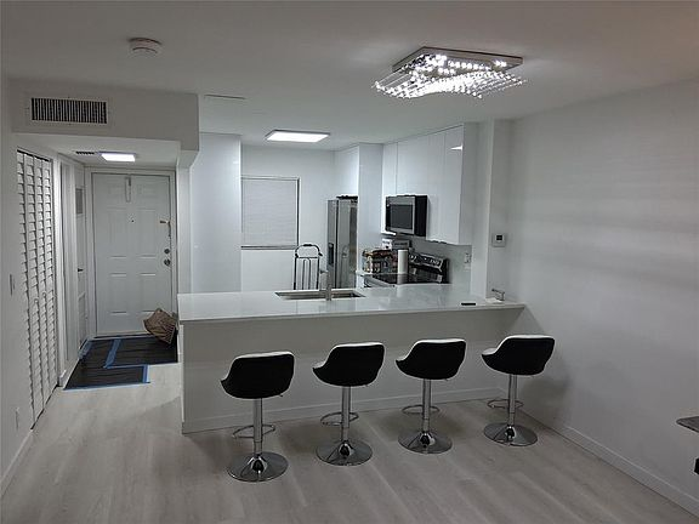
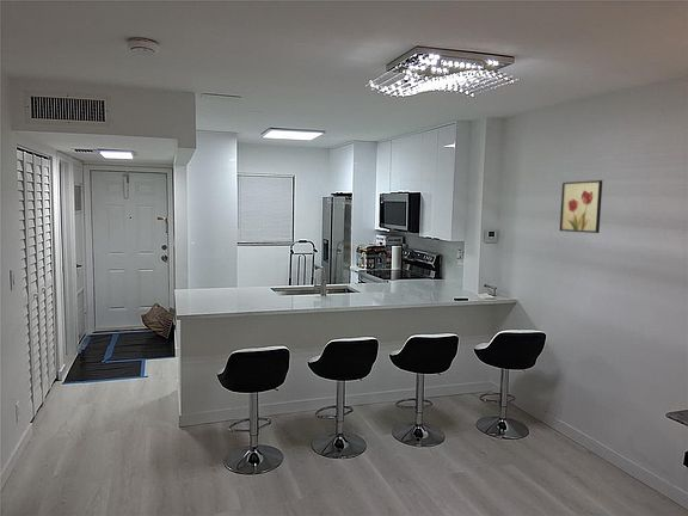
+ wall art (580, 207)
